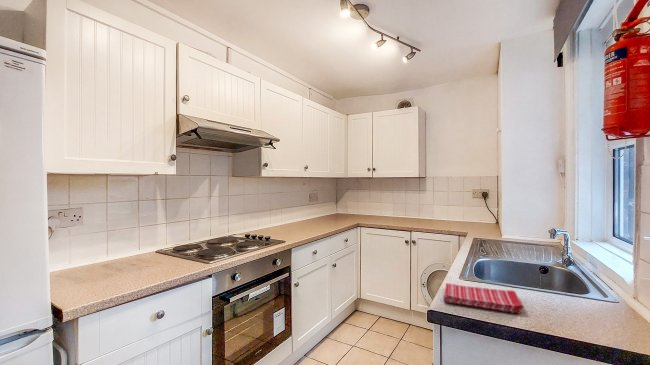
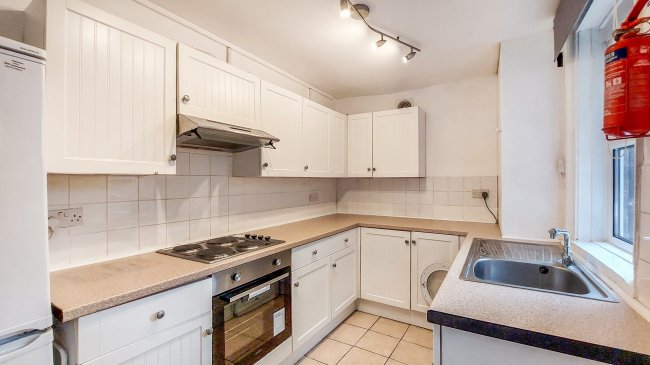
- dish towel (480, 295)
